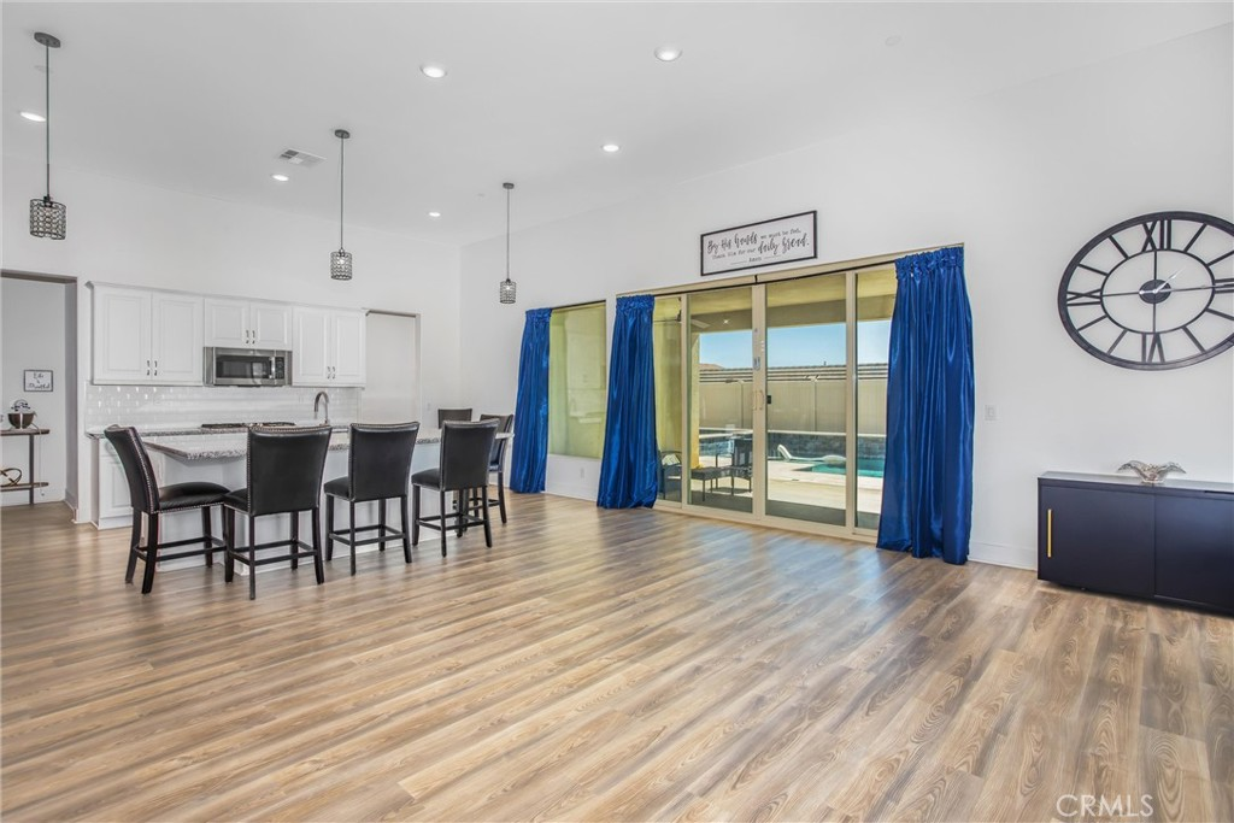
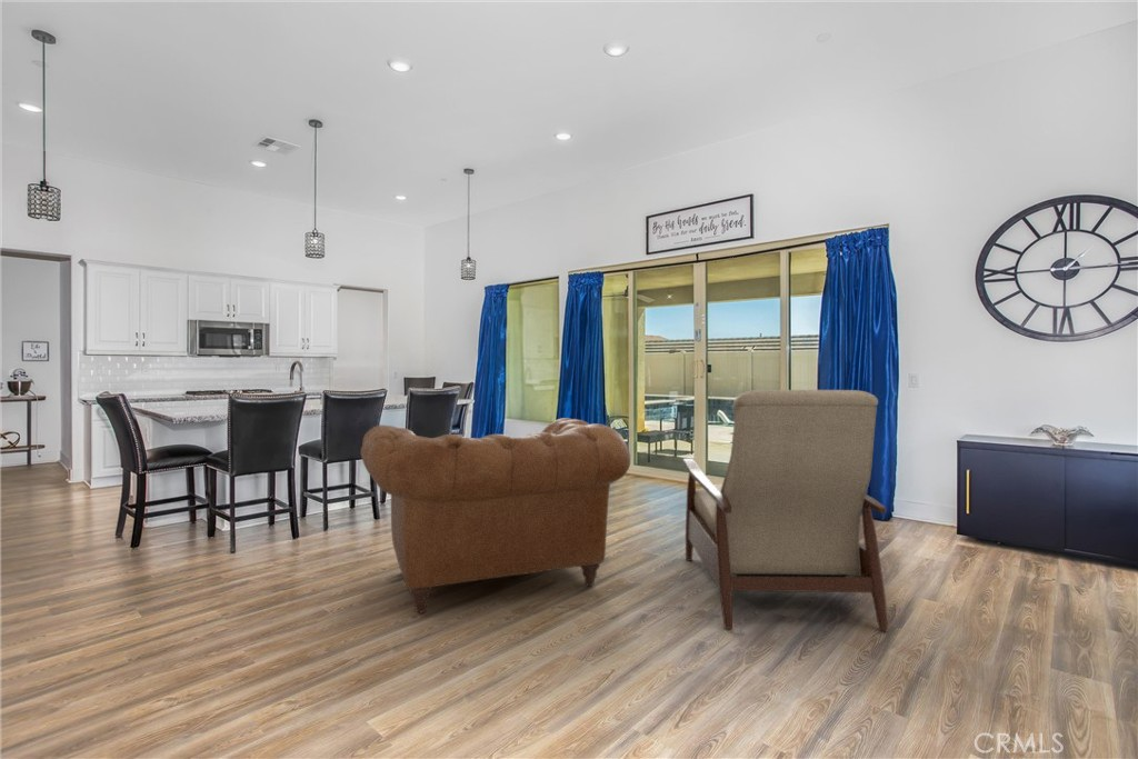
+ chair (499, 506)
+ chair (770, 488)
